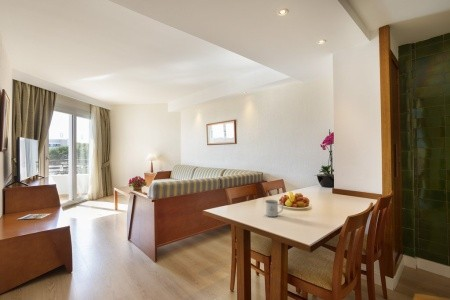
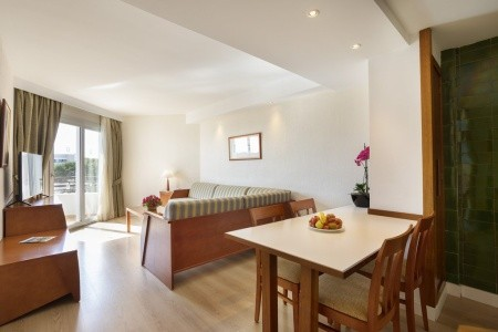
- mug (274, 208)
